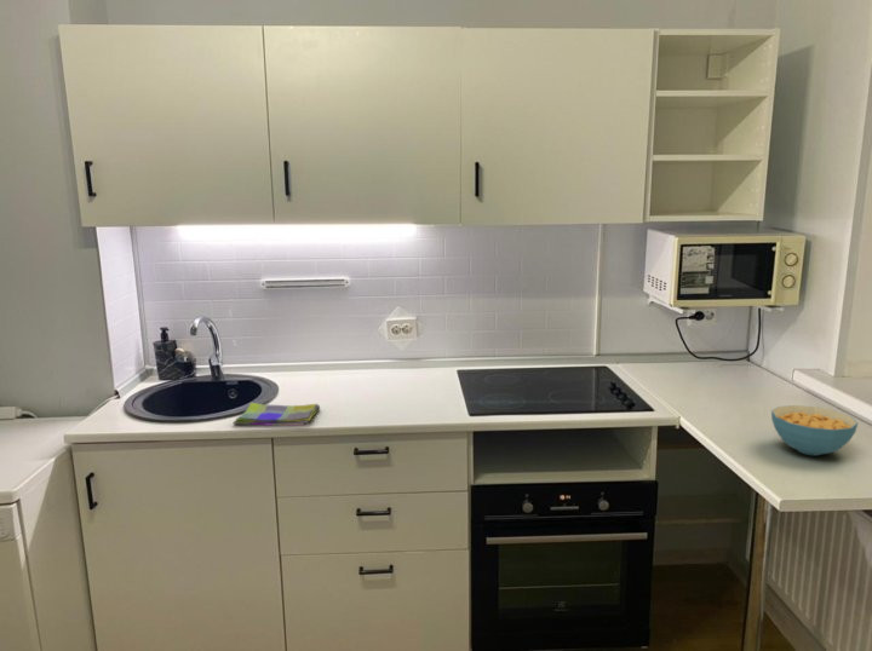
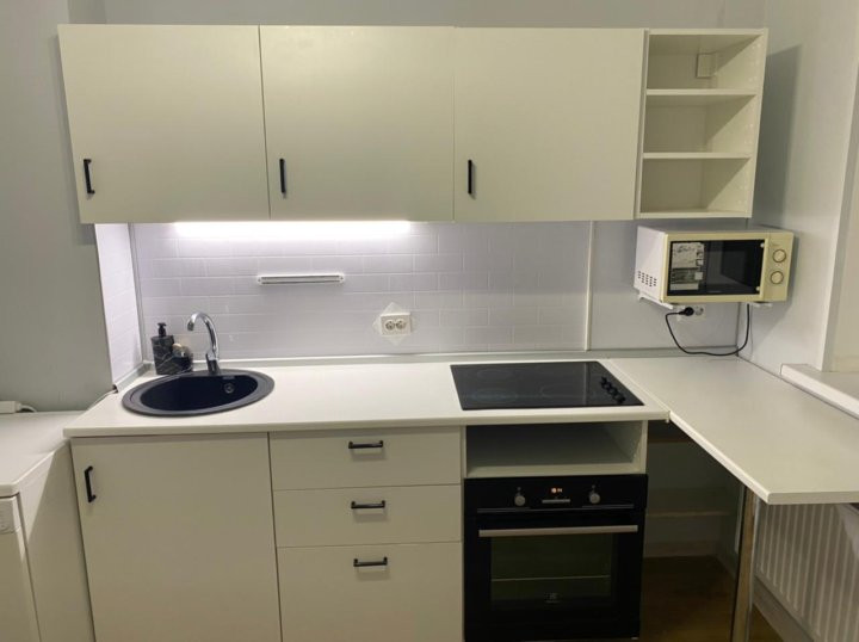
- cereal bowl (811, 433)
- dish towel (279, 413)
